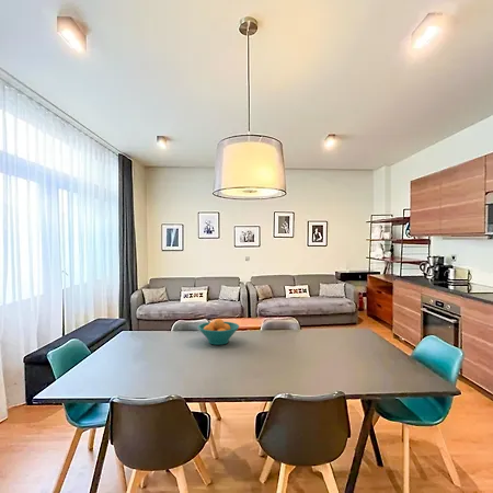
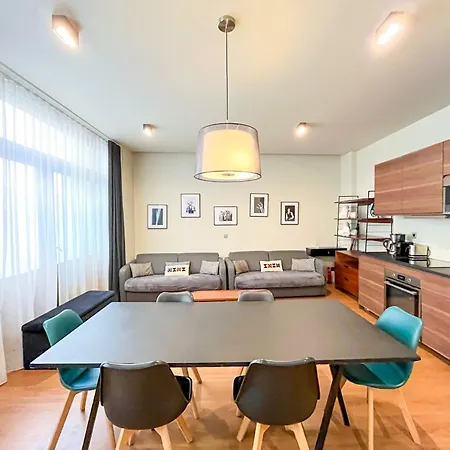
- fruit bowl (218, 330)
